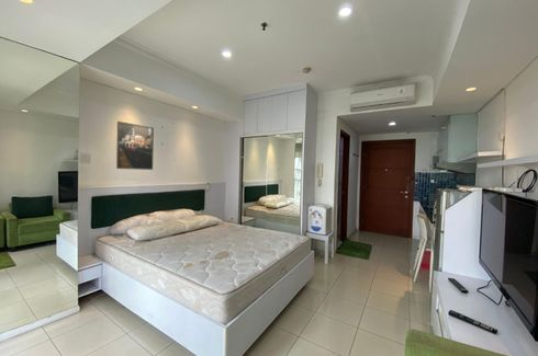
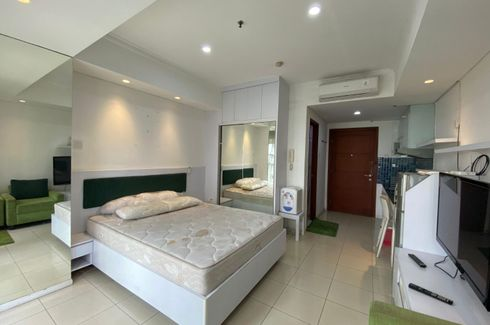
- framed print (136, 147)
